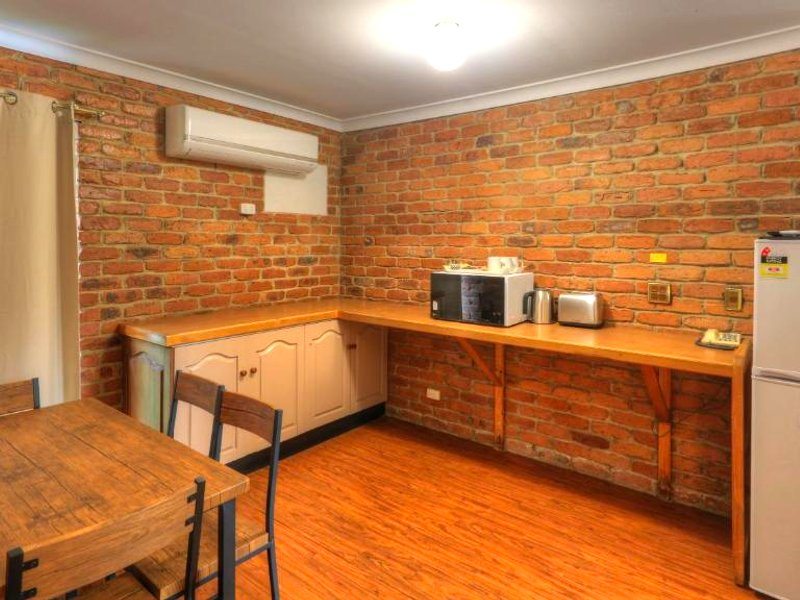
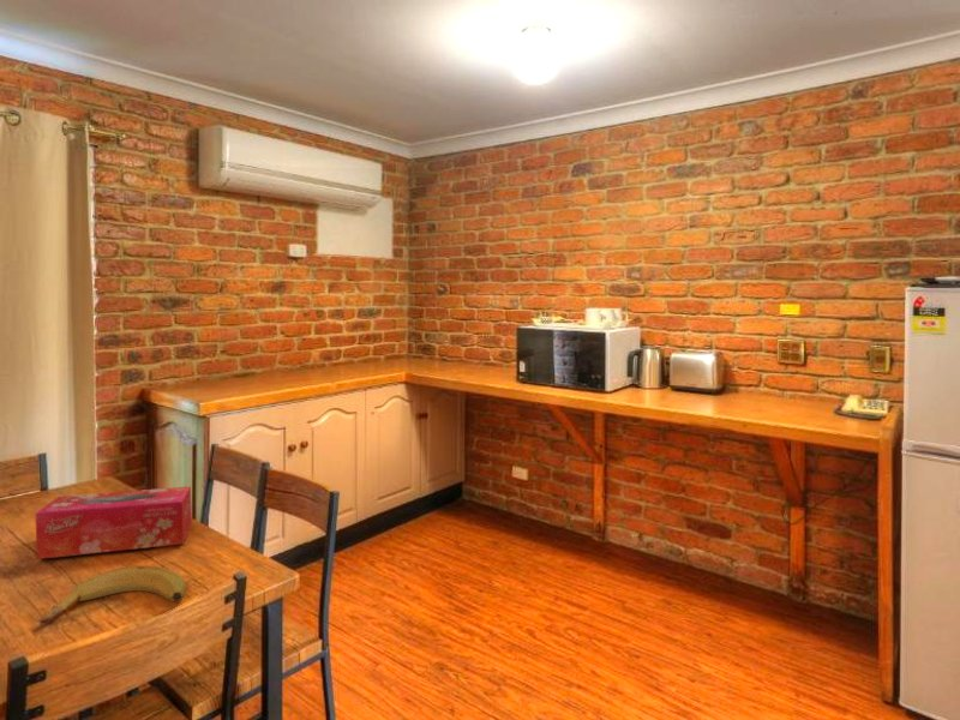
+ tissue box (119, 520)
+ banana (114, 592)
